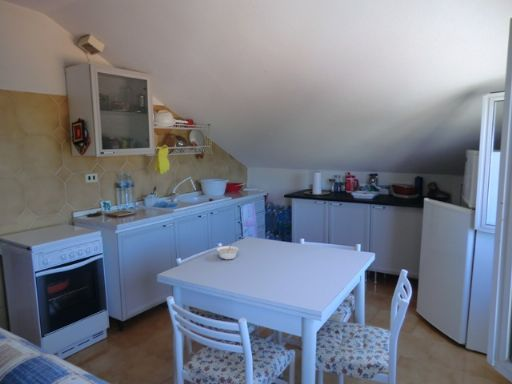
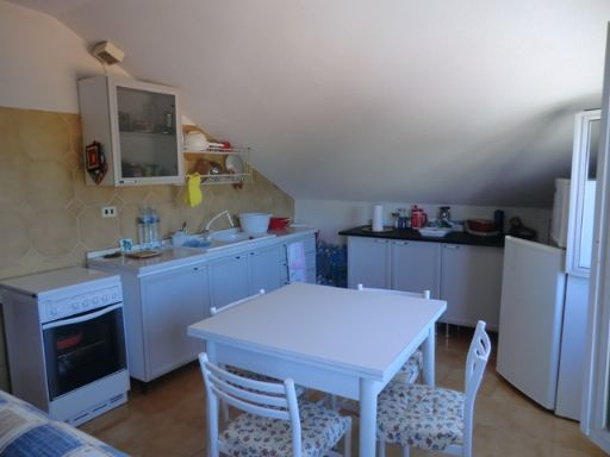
- legume (227, 252)
